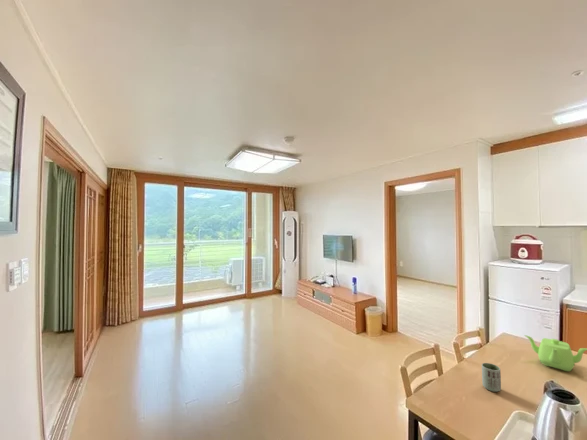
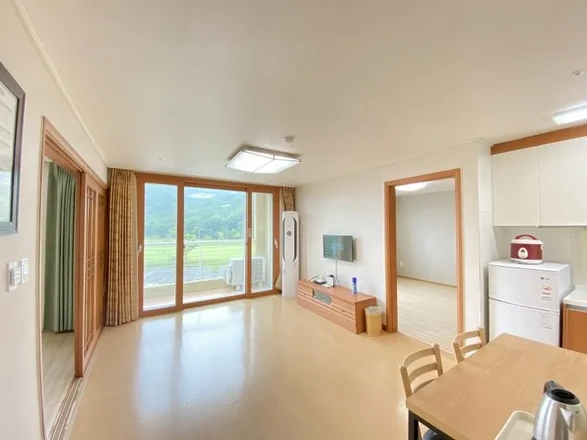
- teapot (555, 353)
- cup (491, 377)
